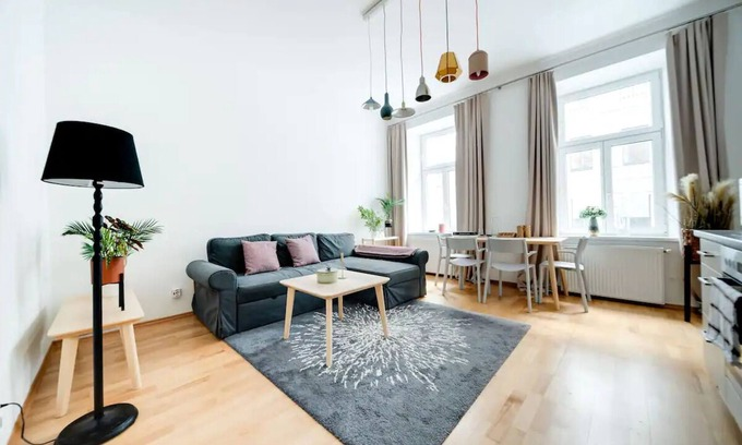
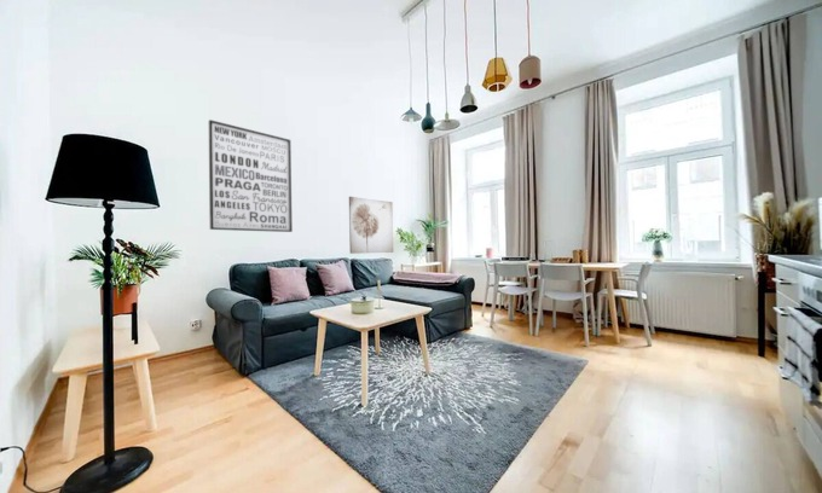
+ wall art (253, 180)
+ wall art (372, 226)
